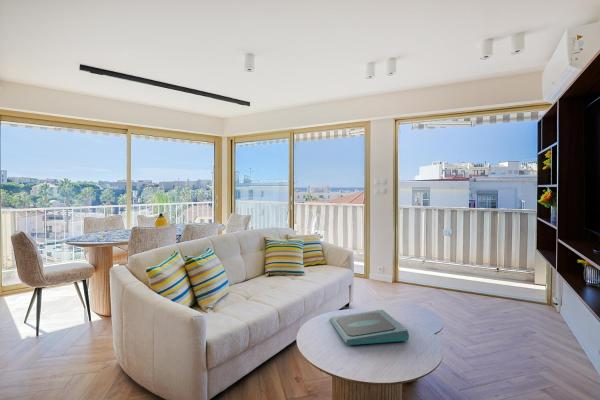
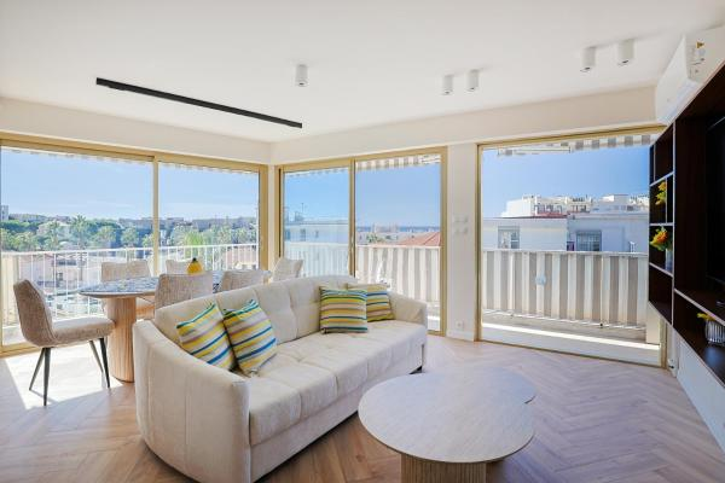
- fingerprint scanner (366, 325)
